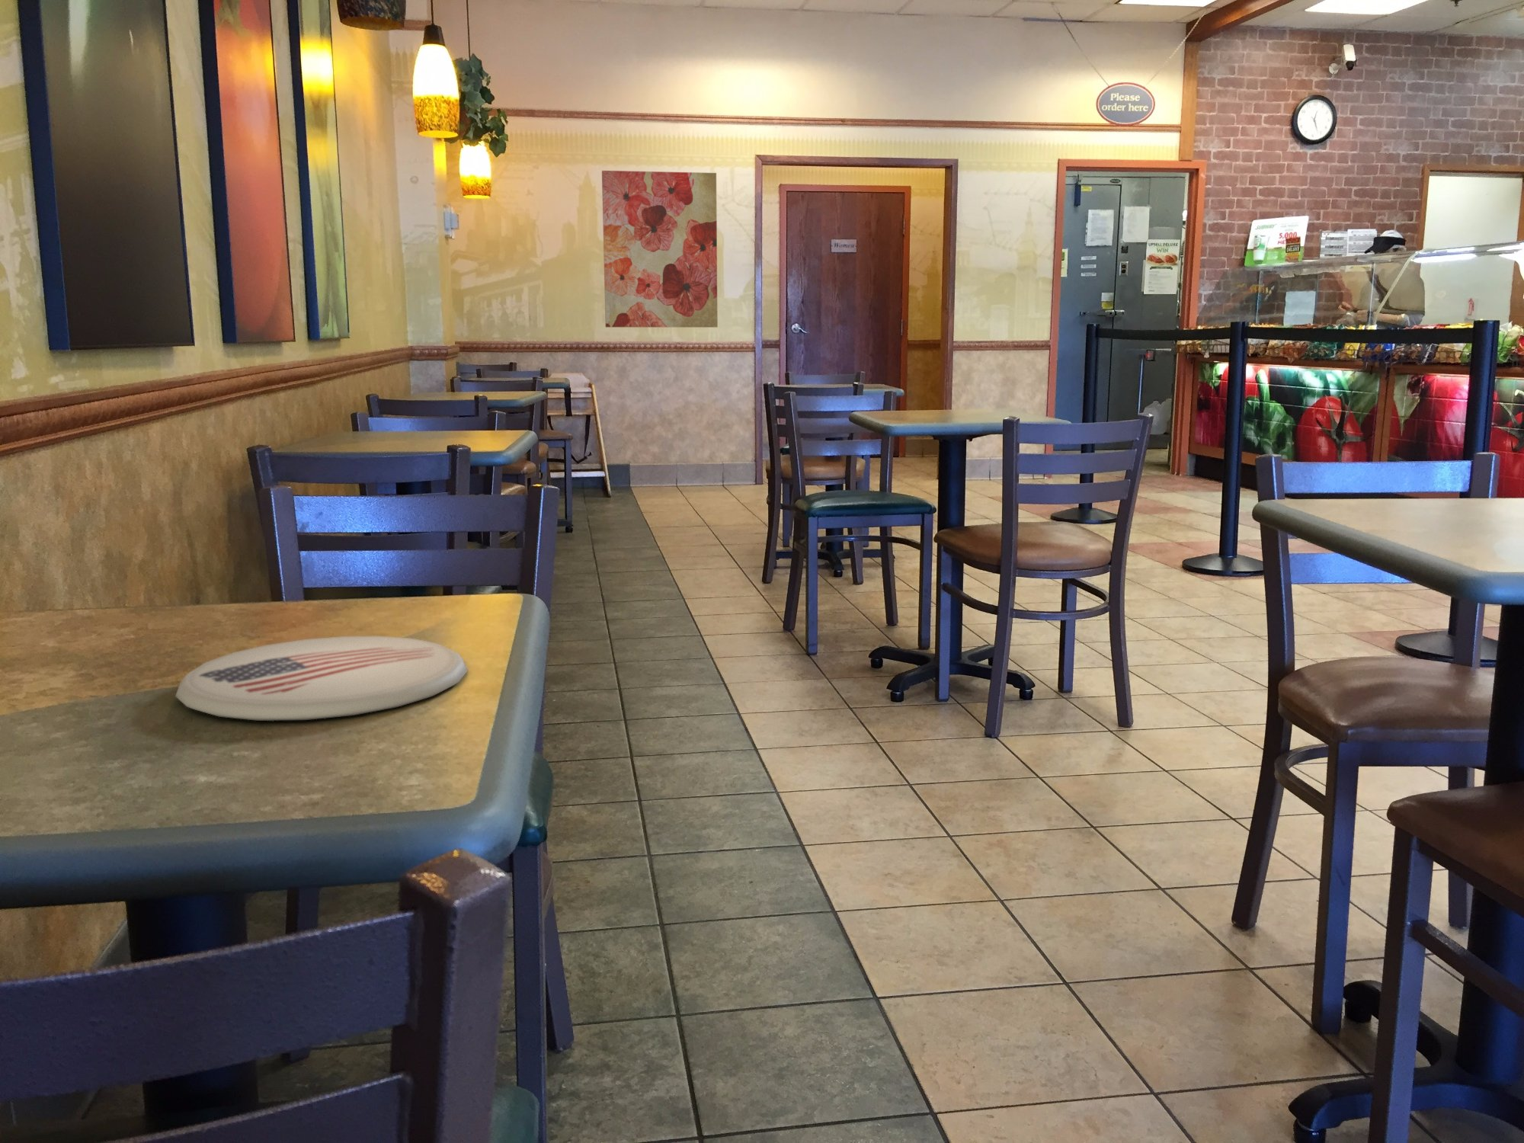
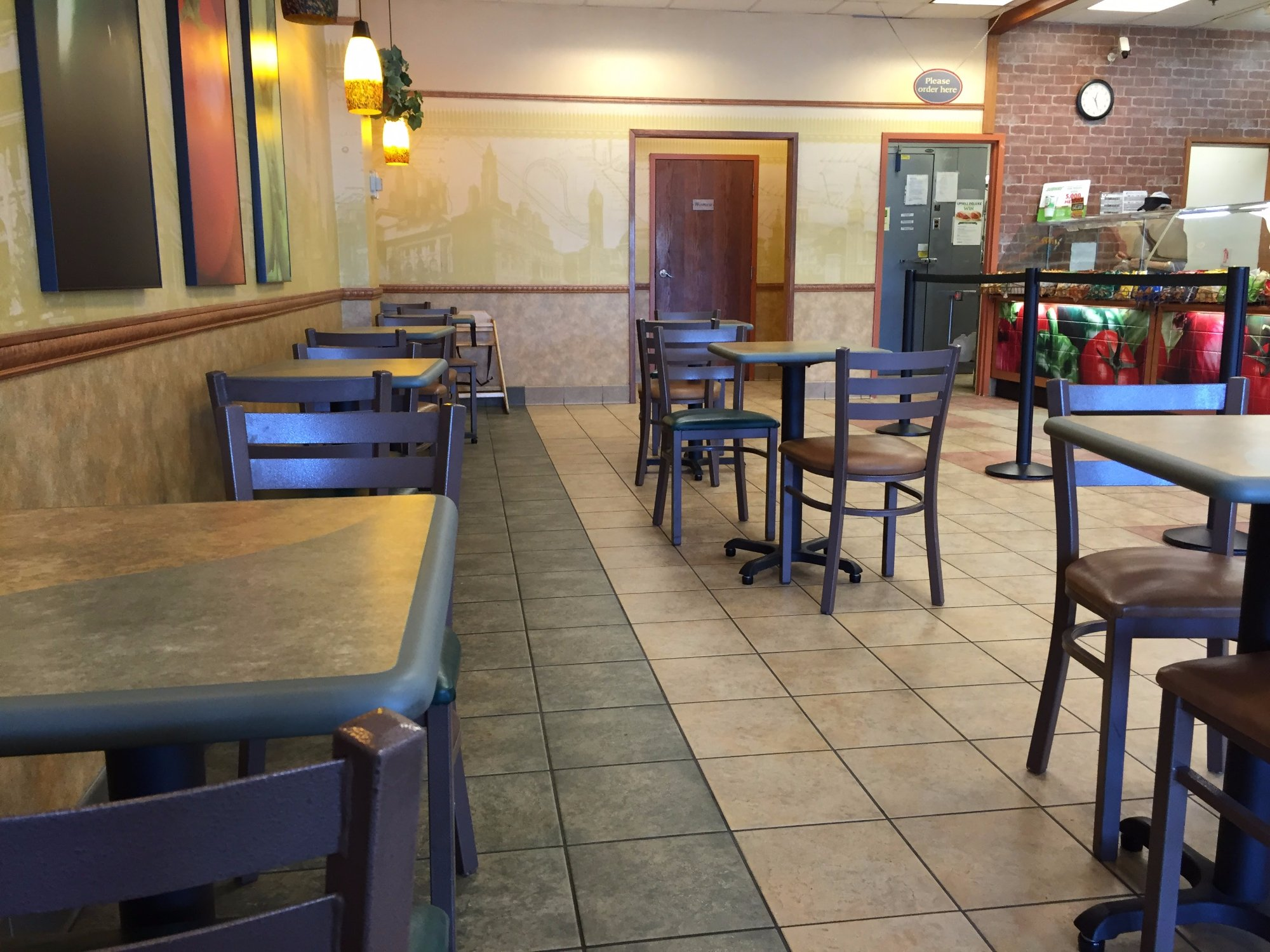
- wall art (661, 250)
- plate (326, 671)
